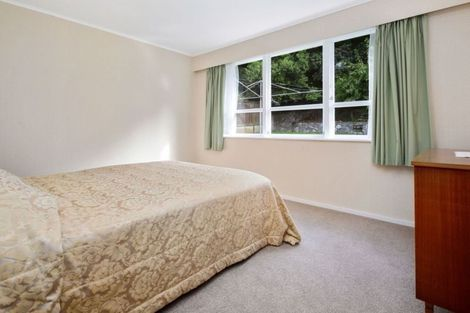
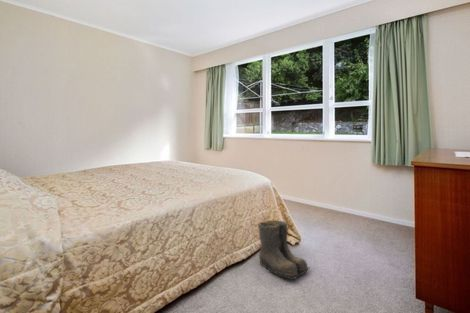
+ boots (281, 246)
